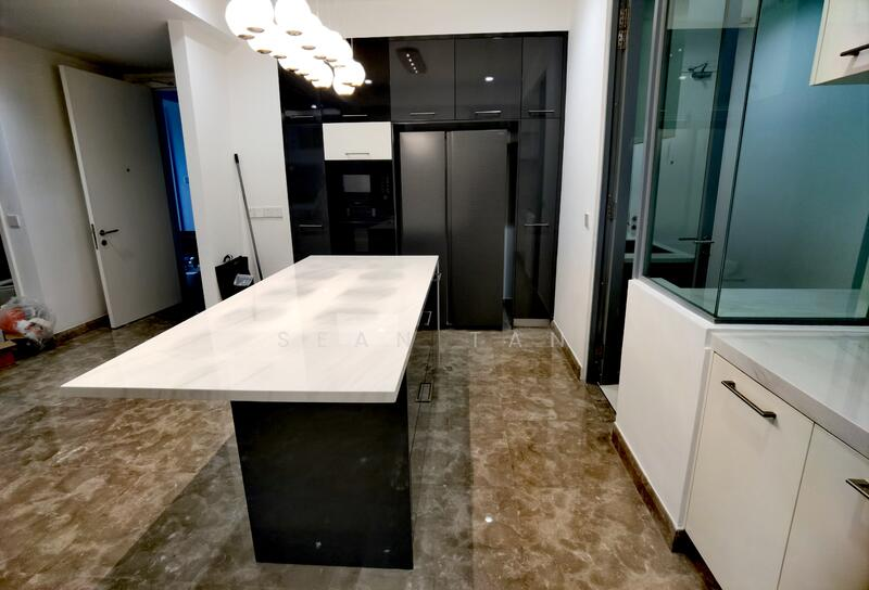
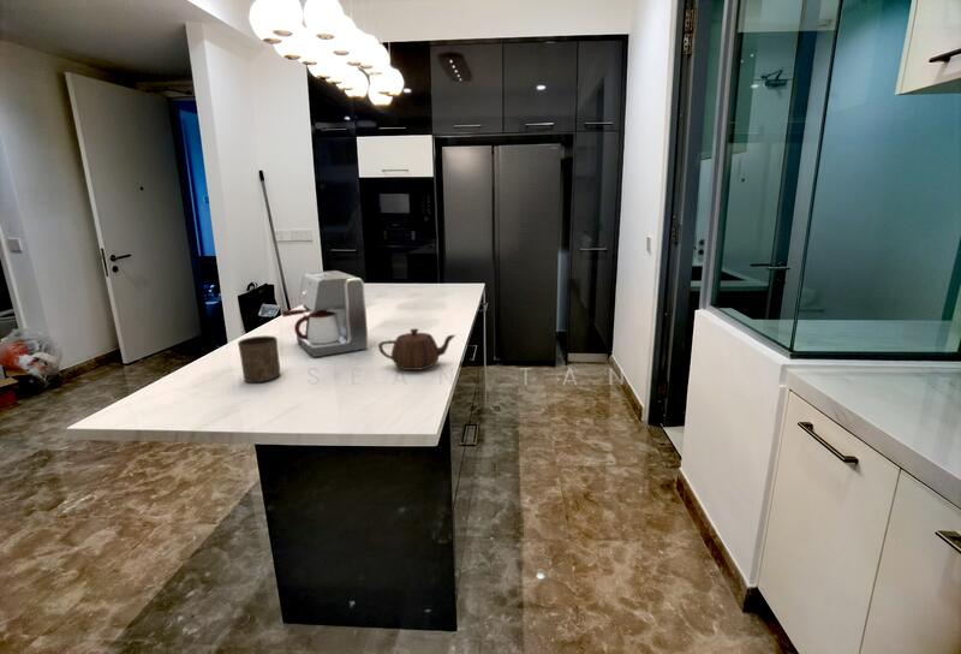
+ teapot (417, 346)
+ cup (259, 358)
+ coffee maker (329, 310)
